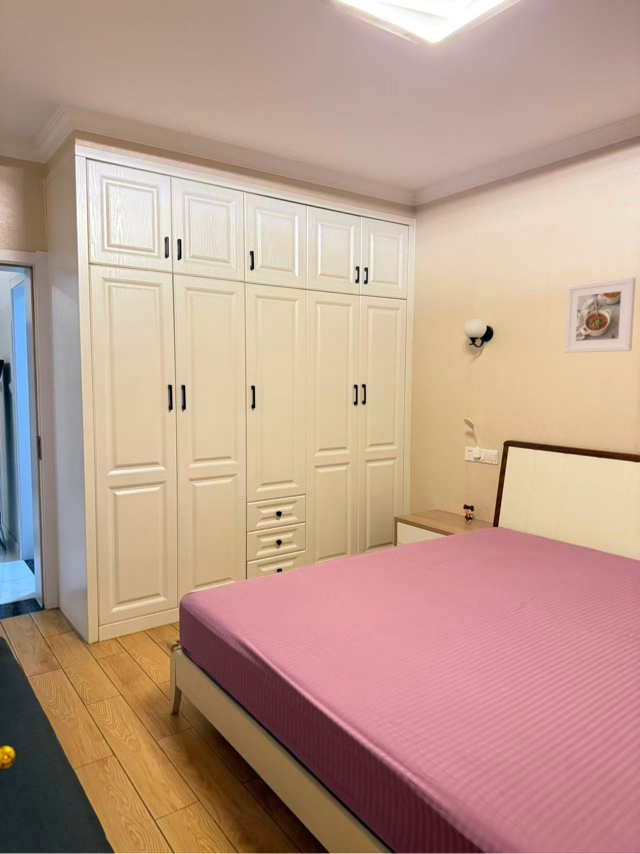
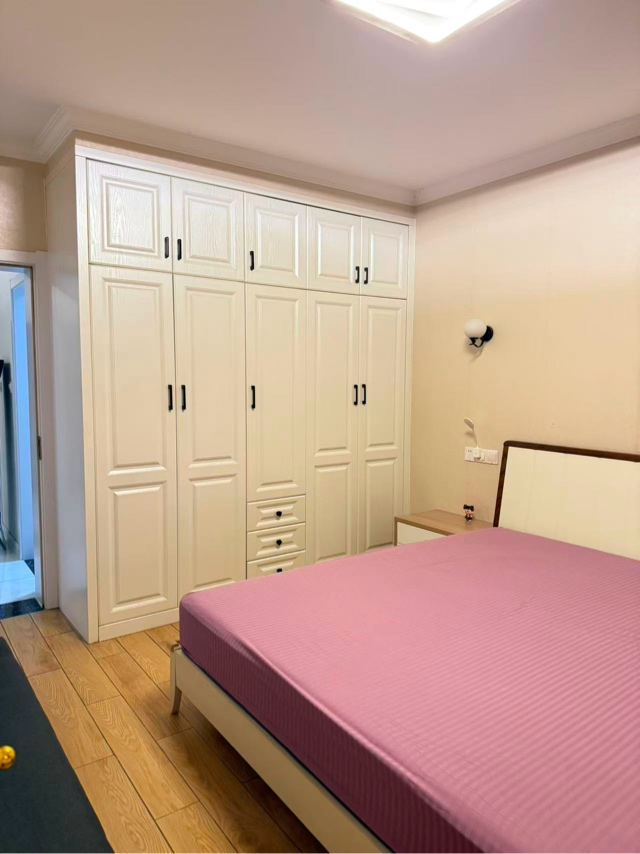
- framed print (598, 316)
